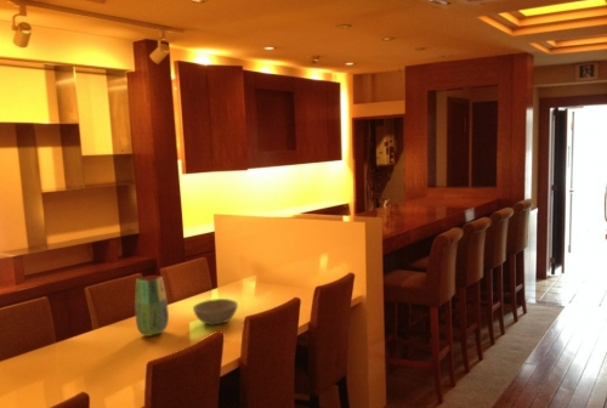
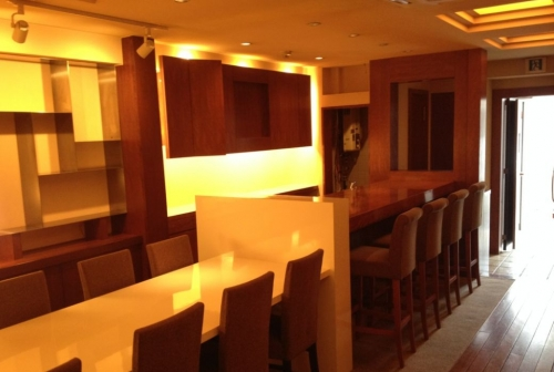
- bowl (216, 313)
- vase (151, 306)
